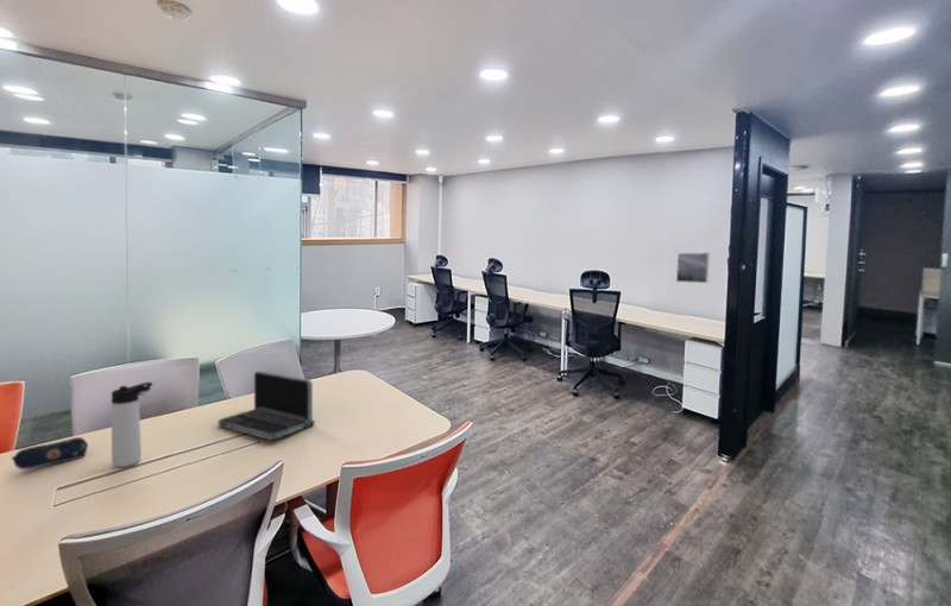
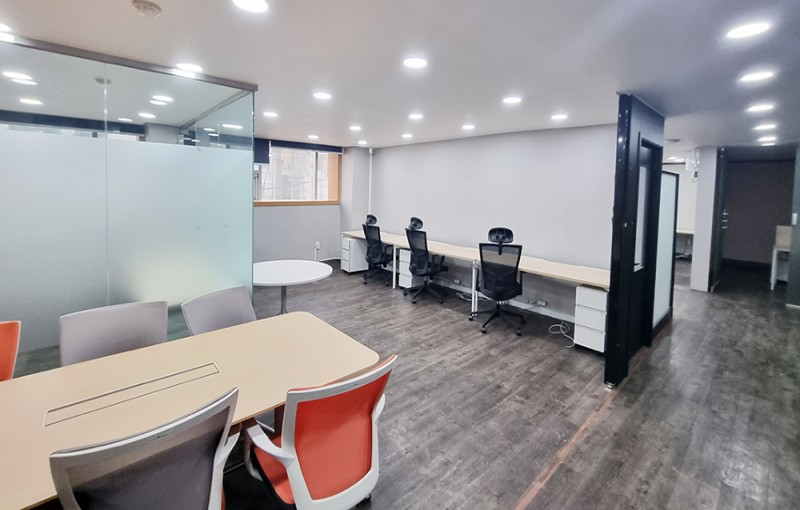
- pencil case (52, 453)
- laptop (266, 400)
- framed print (692, 267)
- thermos bottle (132, 423)
